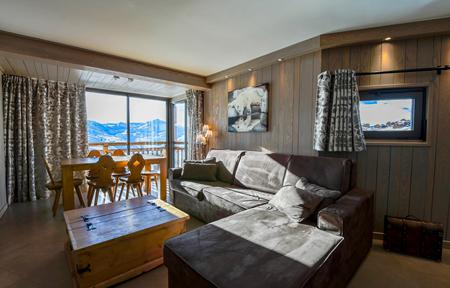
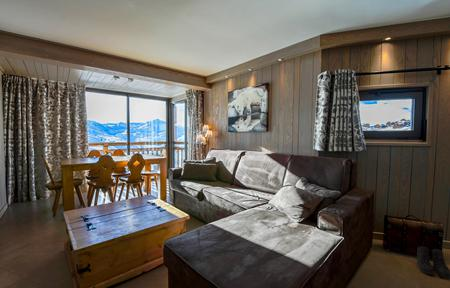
+ boots (433, 260)
